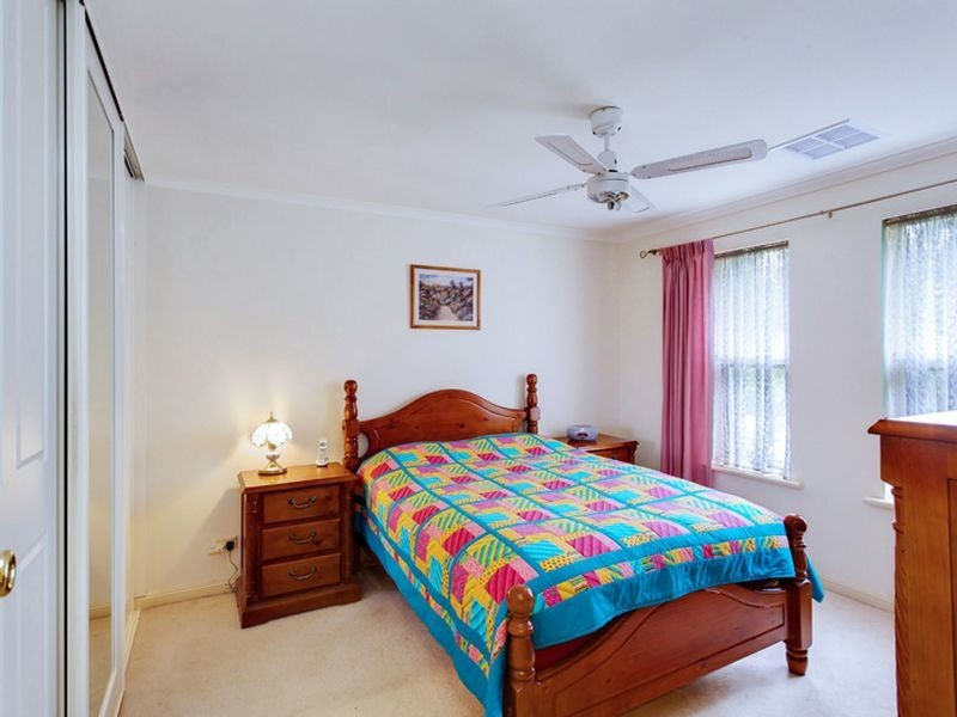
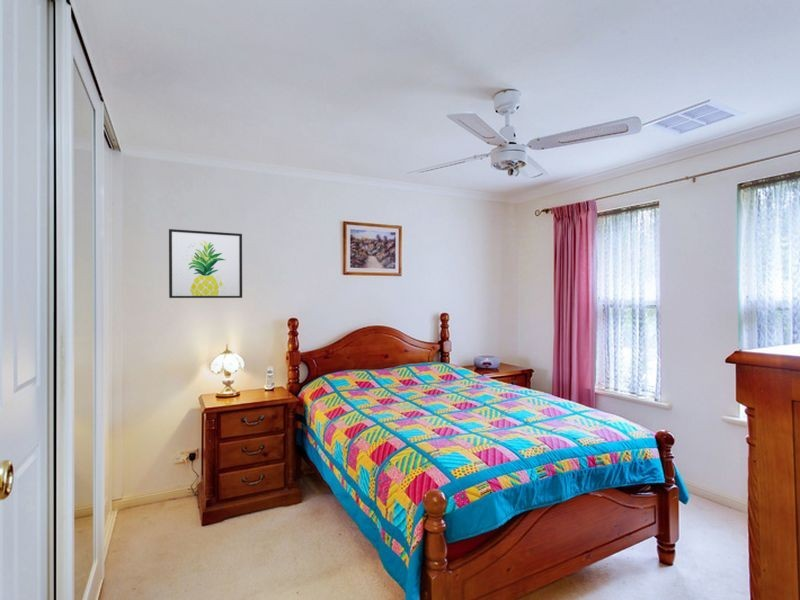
+ wall art (206, 264)
